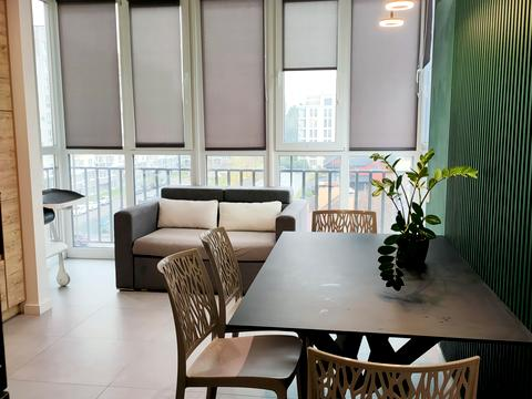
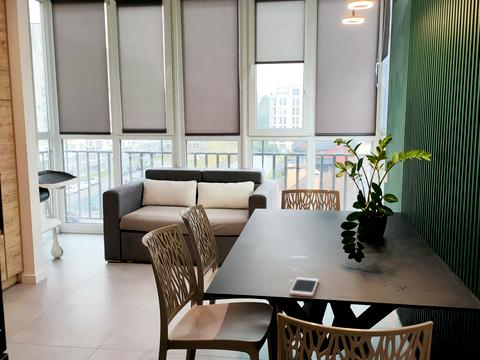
+ cell phone (304, 286)
